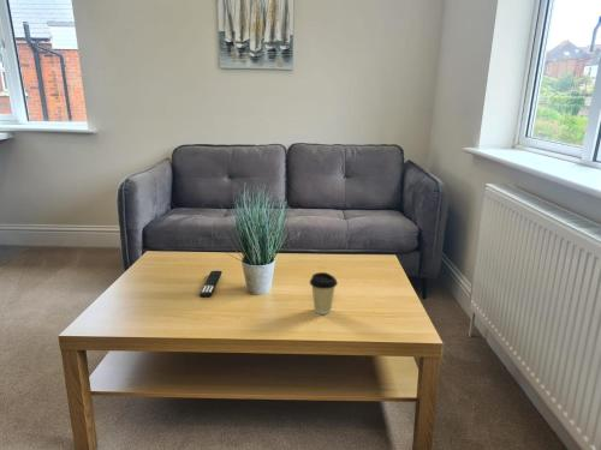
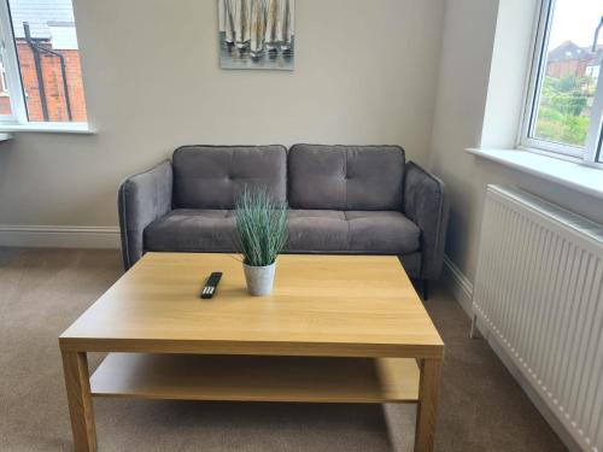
- coffee cup (322, 293)
